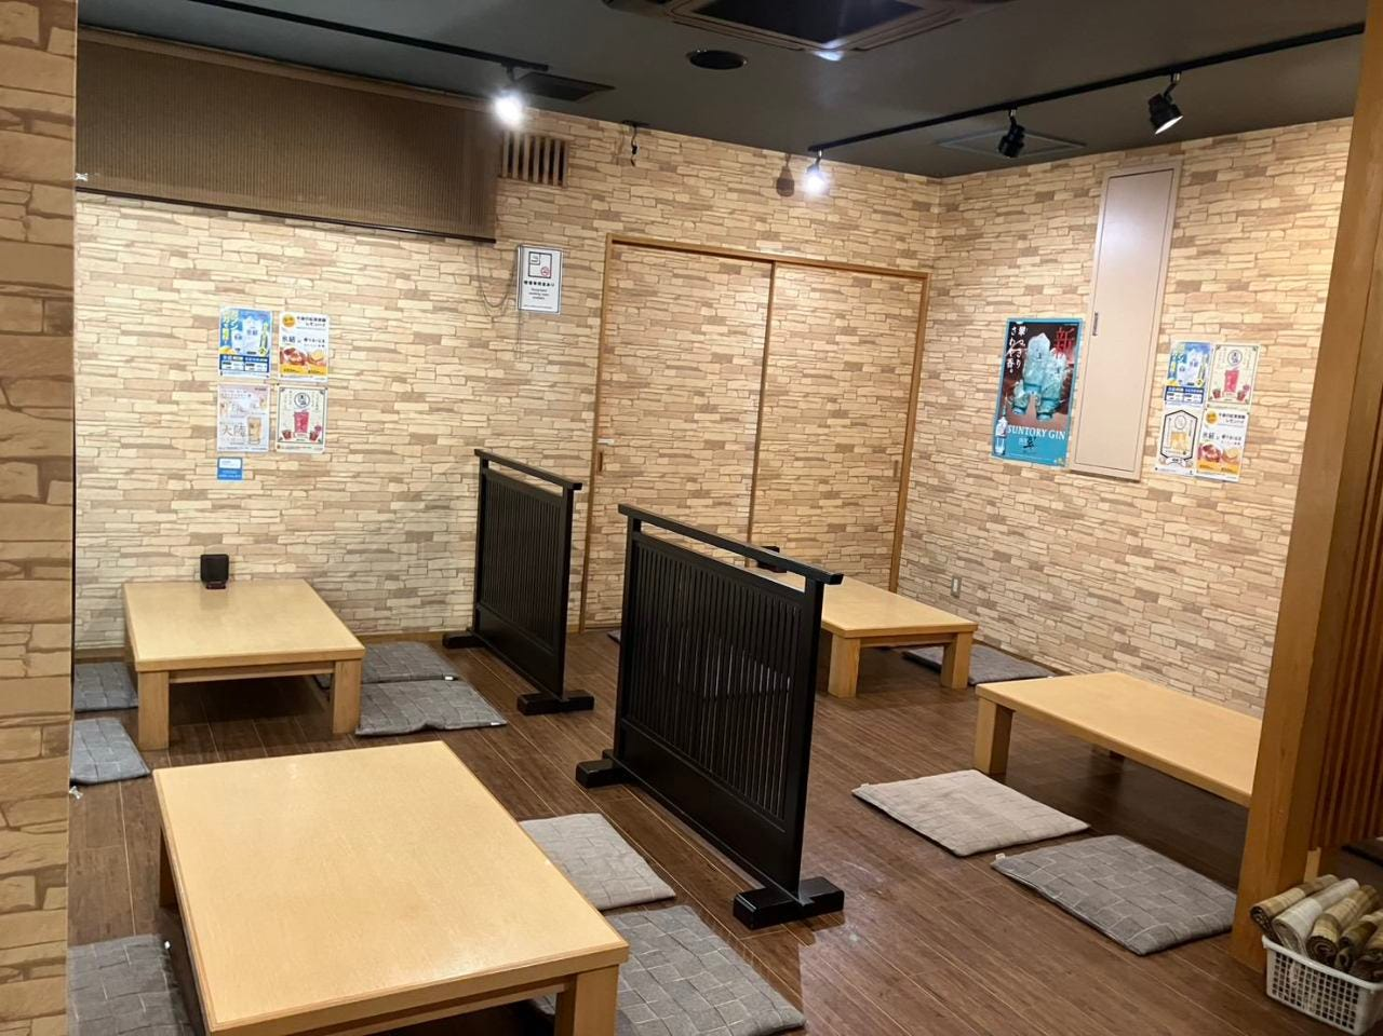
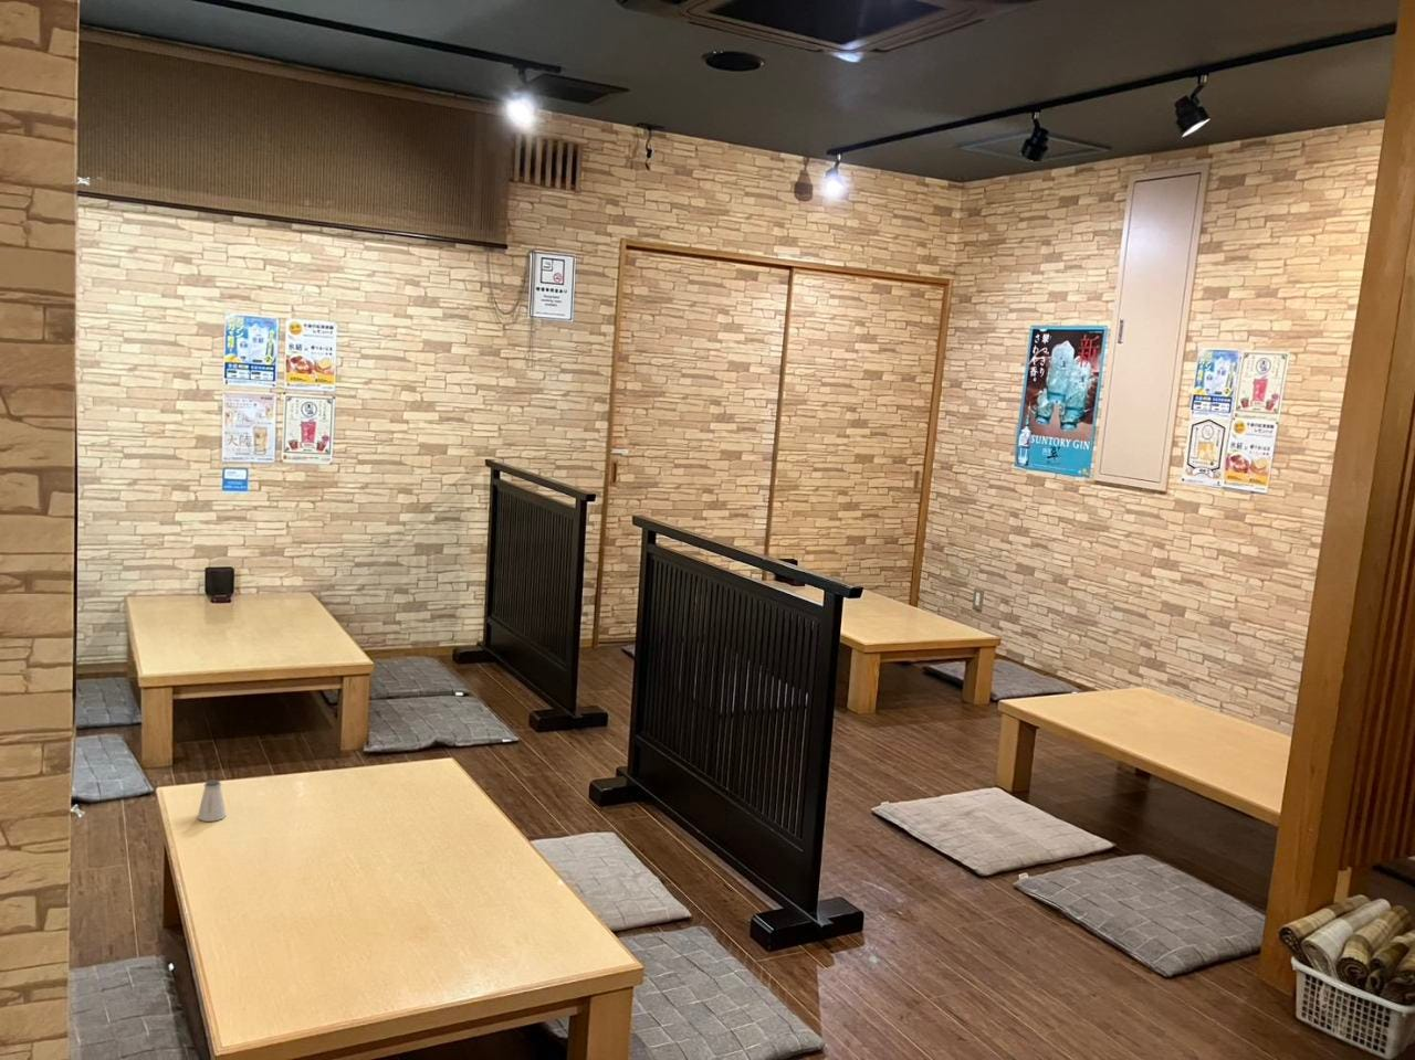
+ saltshaker (212, 798)
